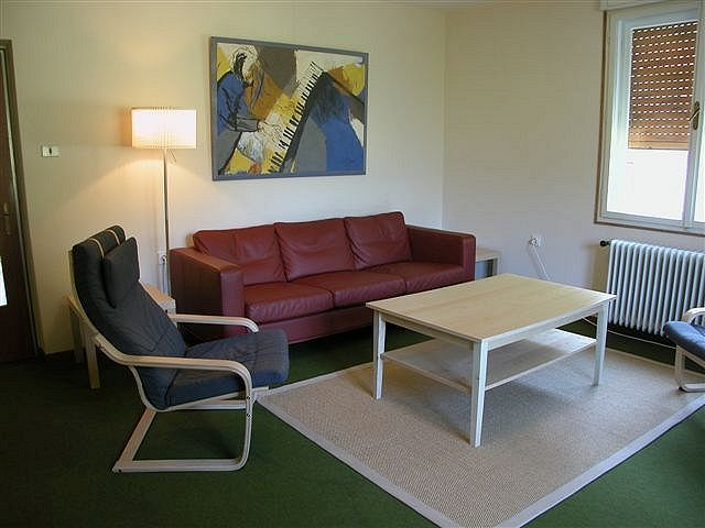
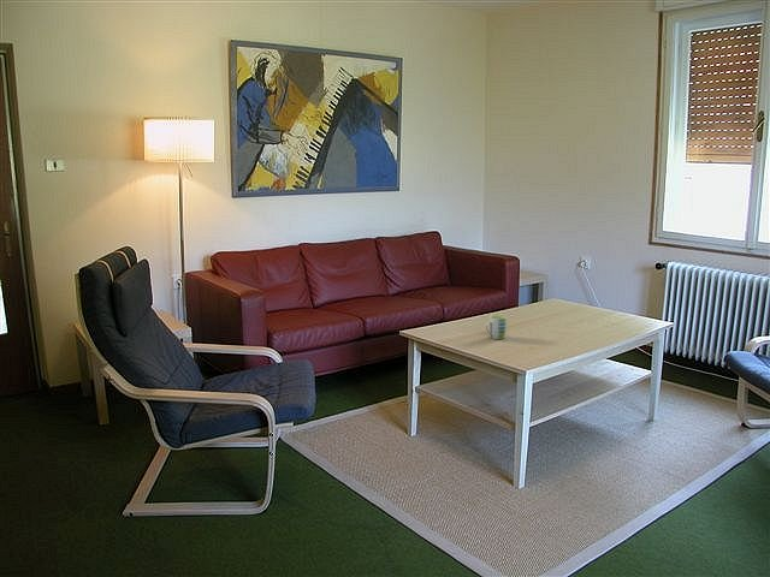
+ mug (494, 327)
